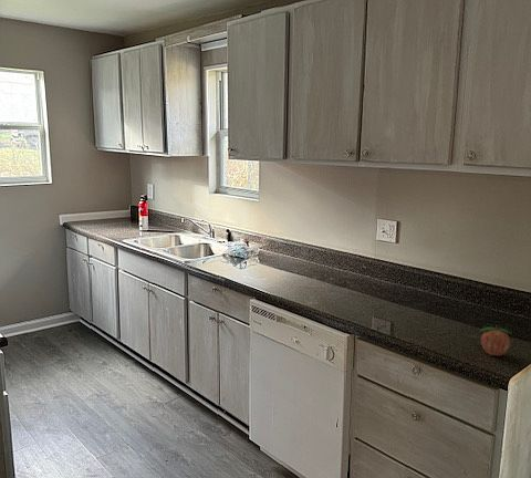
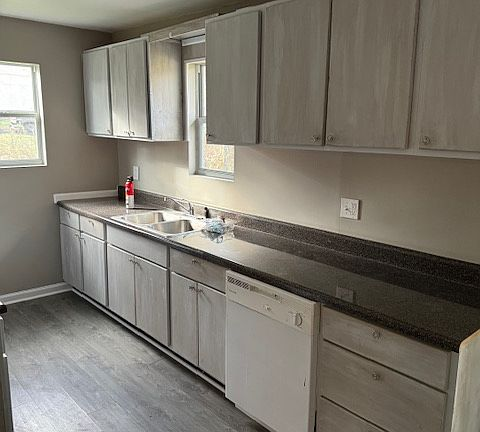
- fruit (494, 340)
